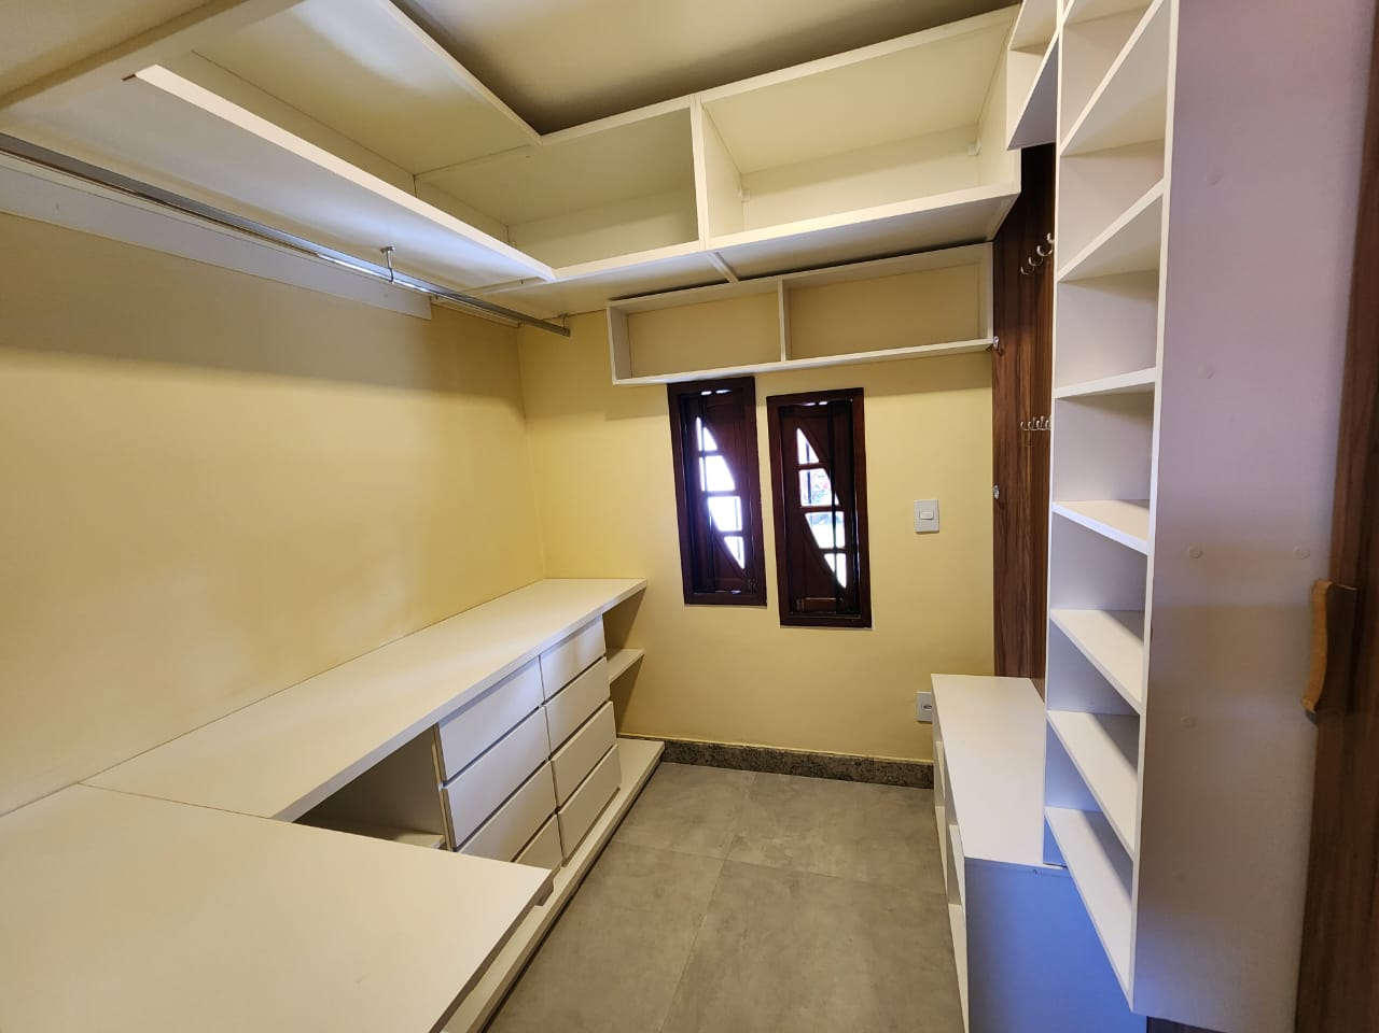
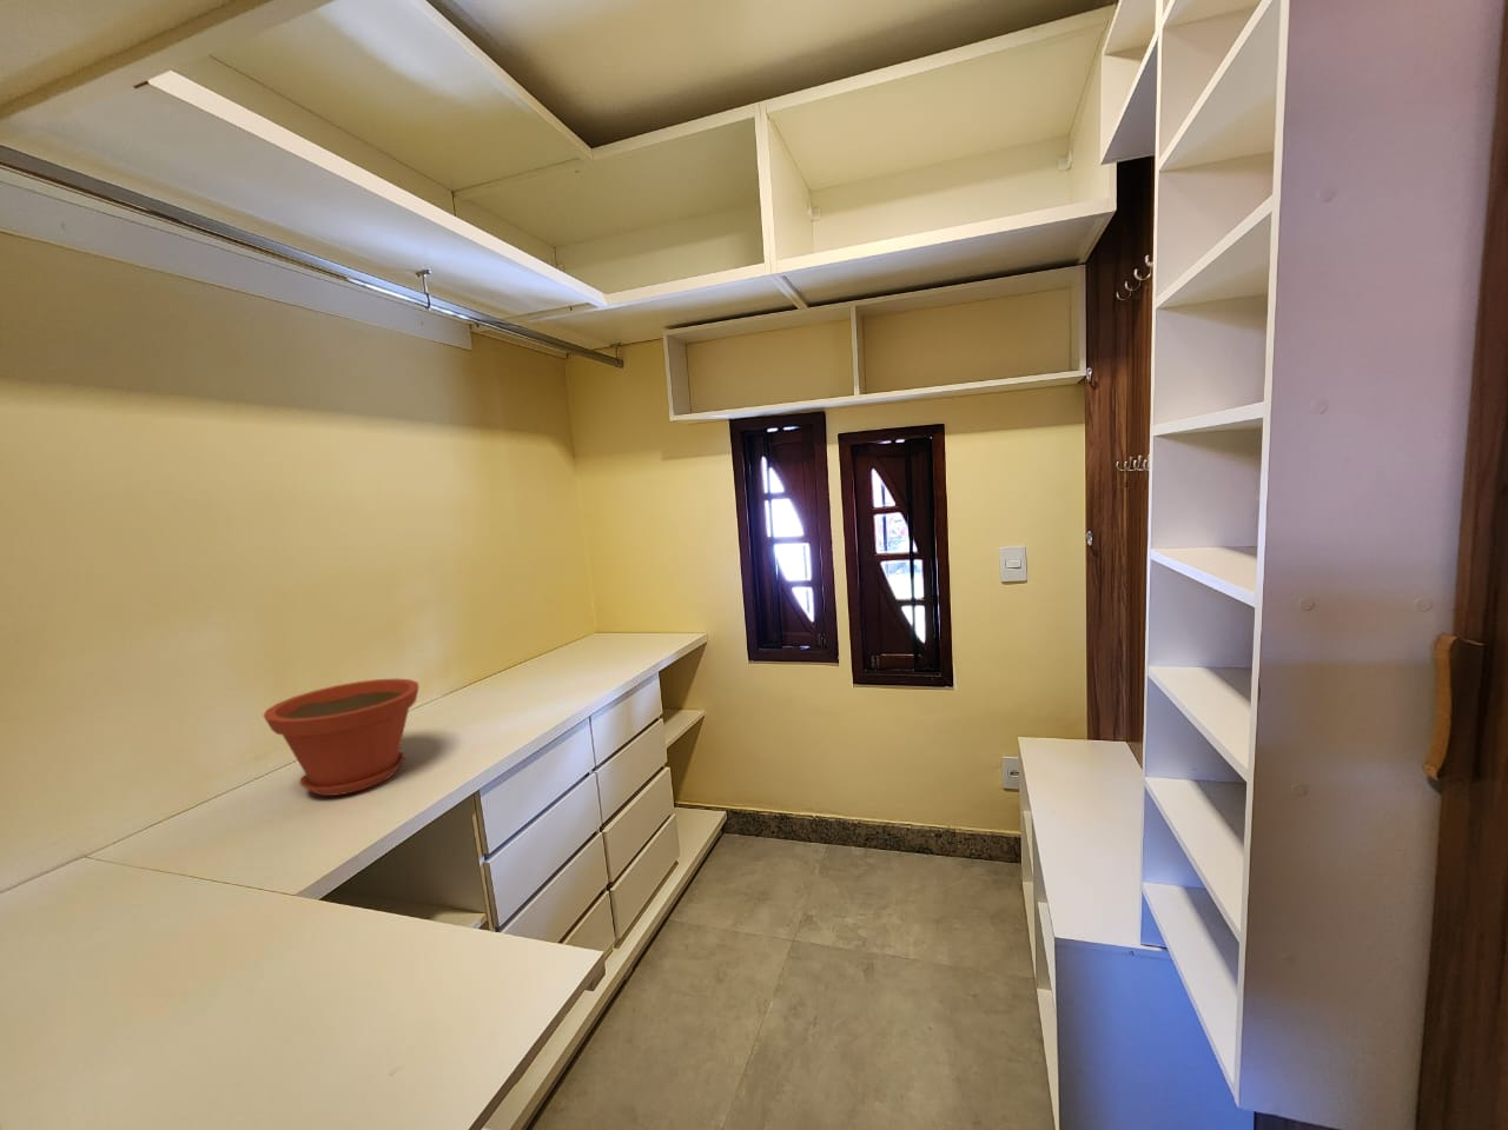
+ plant pot (351, 738)
